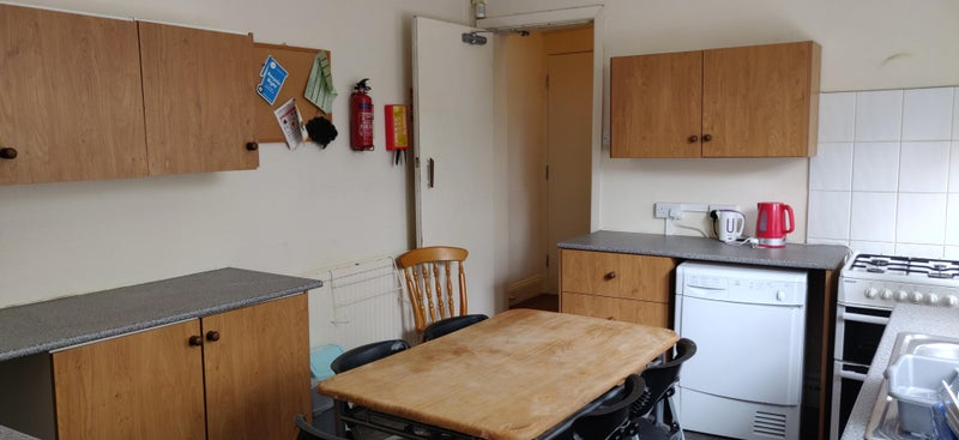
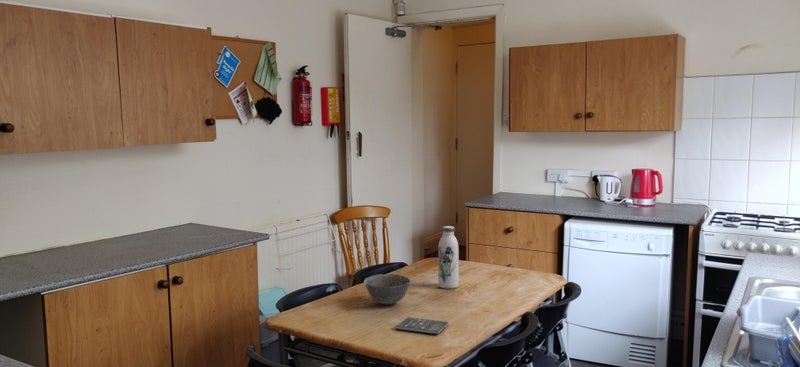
+ bowl (387, 291)
+ smartphone (422, 325)
+ water bottle (448, 256)
